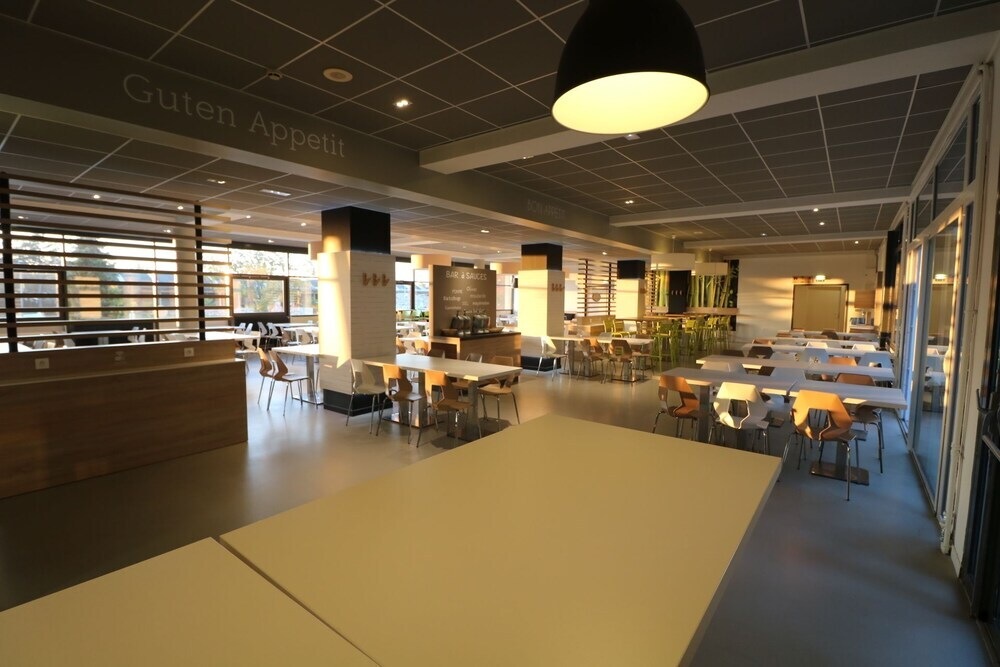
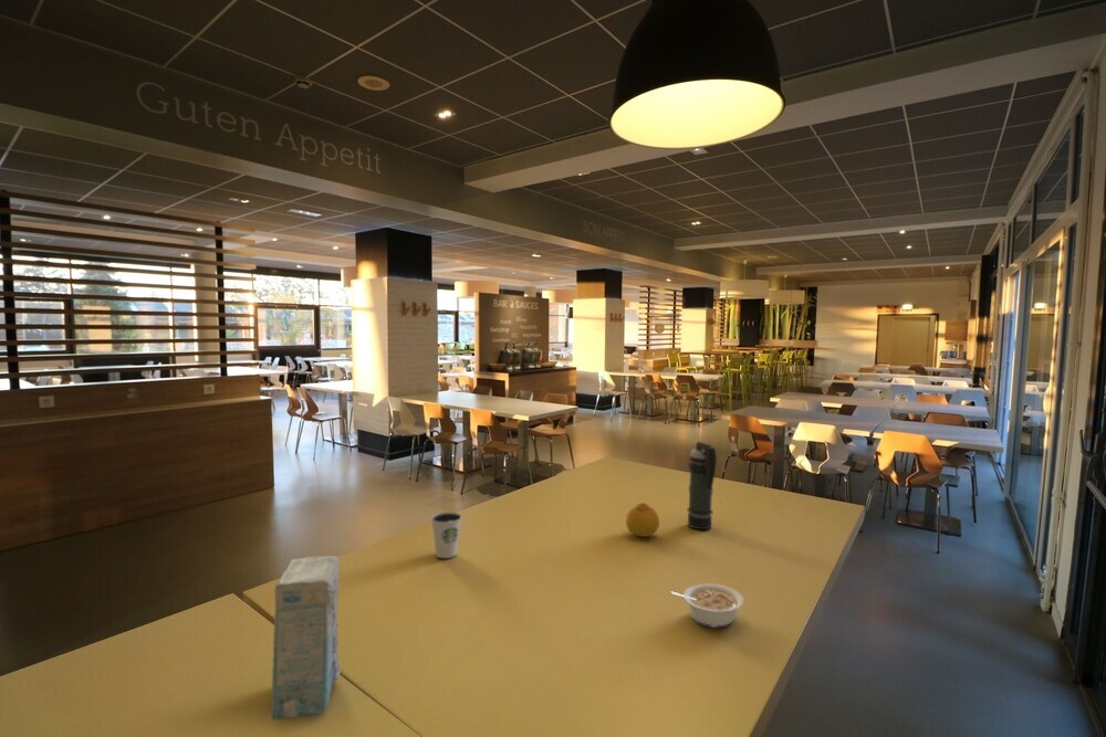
+ fruit (641, 519)
+ napkin (306, 632)
+ smoke grenade (702, 485)
+ dixie cup (446, 536)
+ legume (711, 606)
